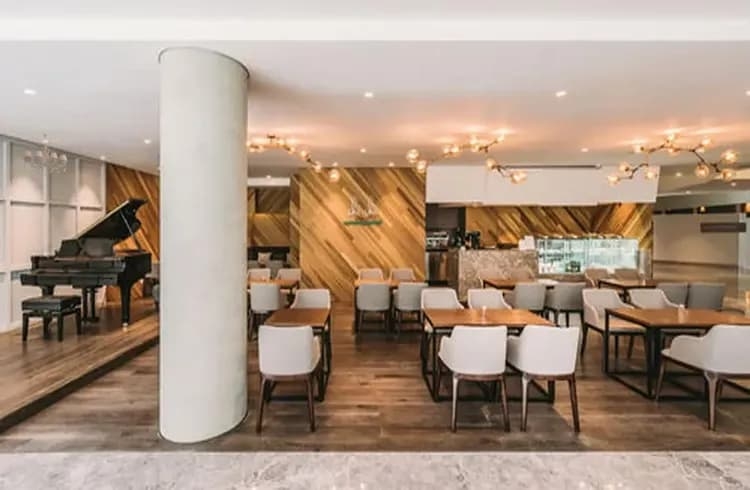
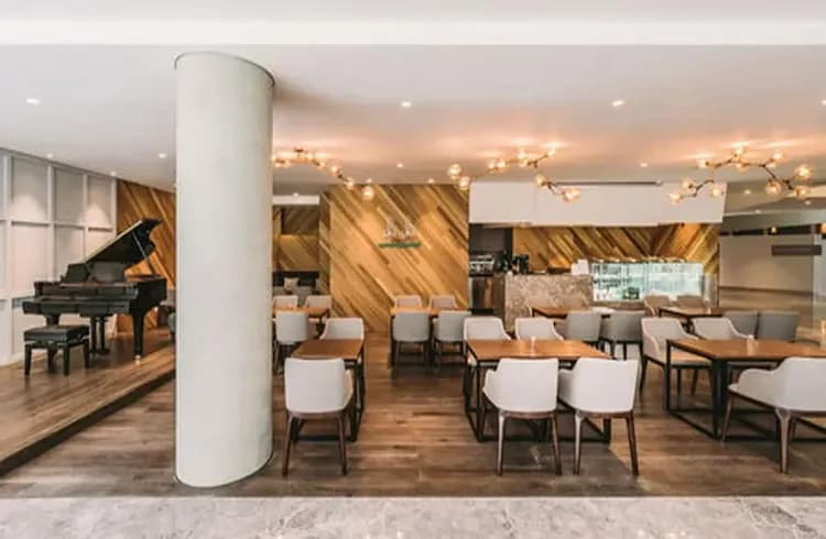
- chandelier (45, 155)
